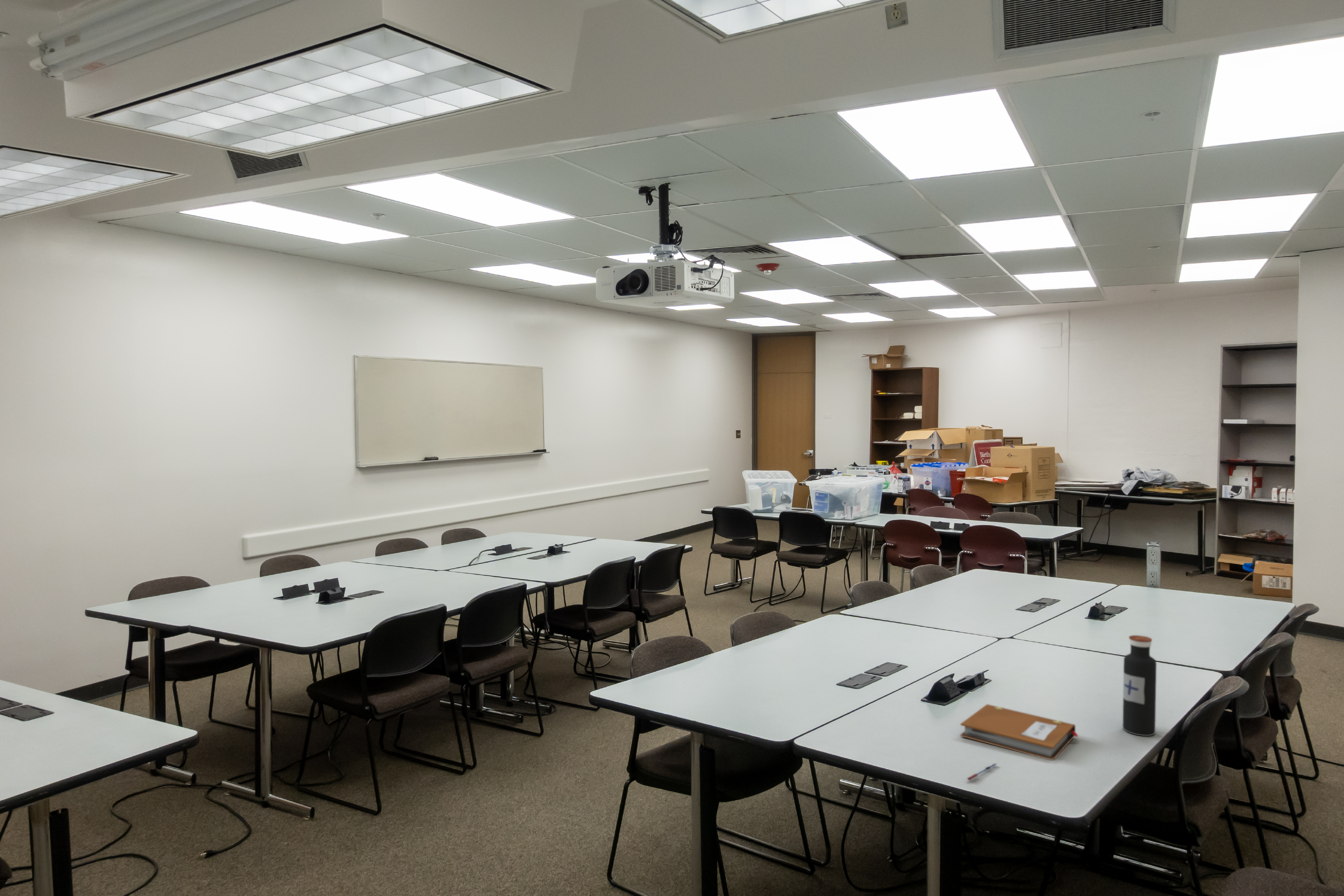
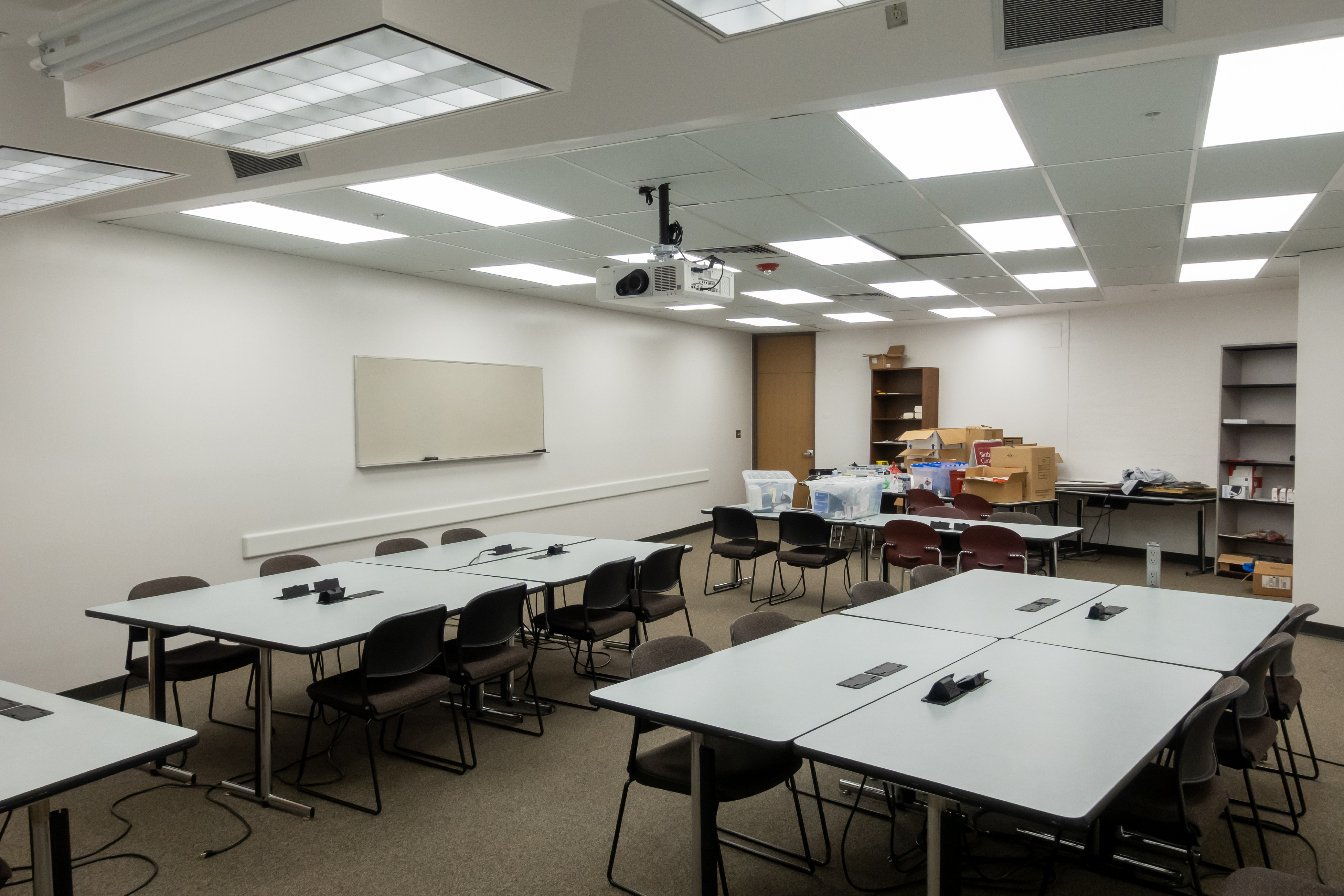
- water bottle (1139, 684)
- notebook (1020, 730)
- pen (982, 771)
